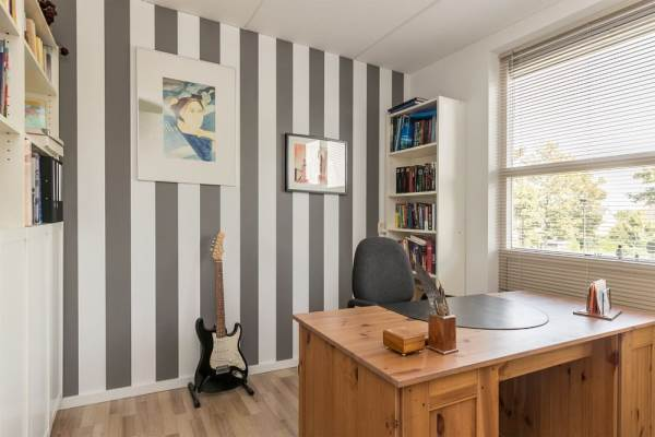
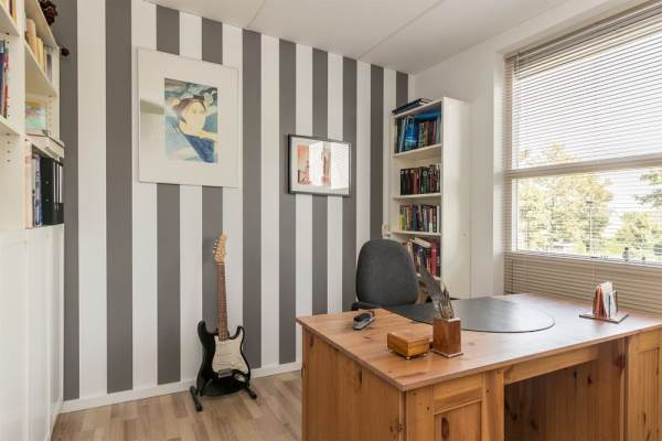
+ stapler (364, 318)
